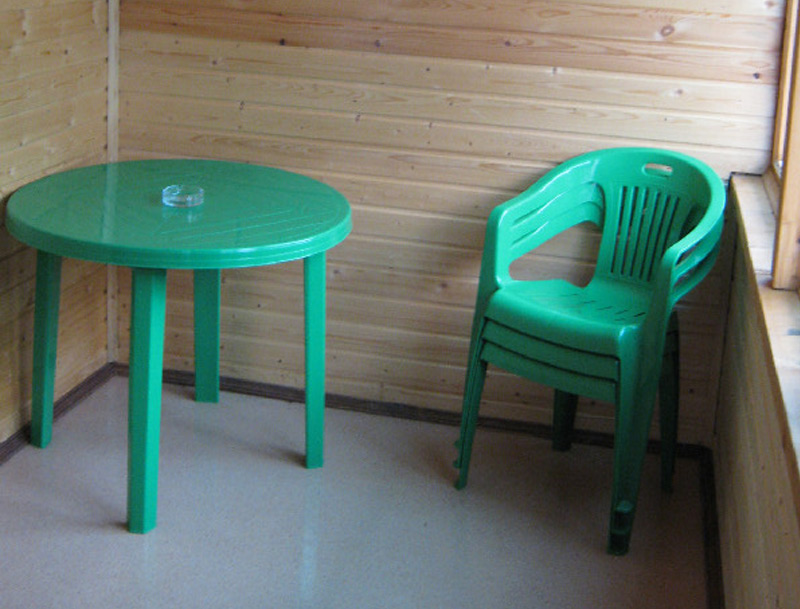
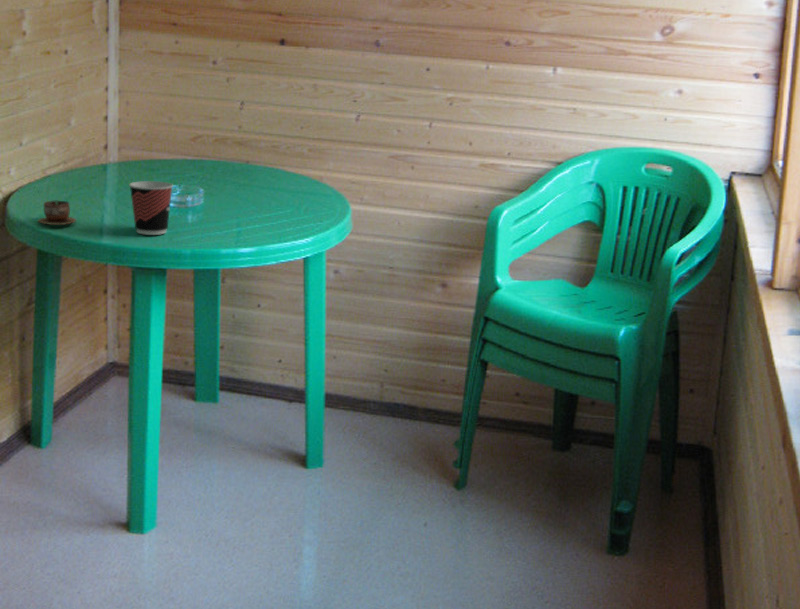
+ cup (57, 212)
+ cup (151, 208)
